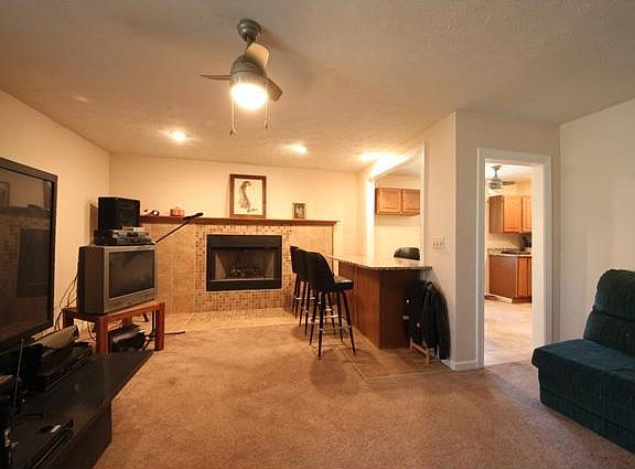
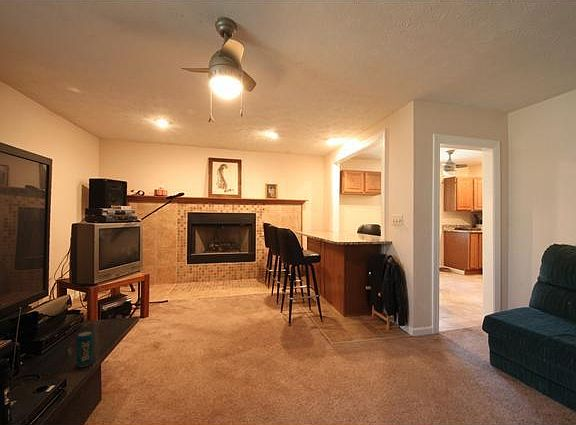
+ beverage can (84, 349)
